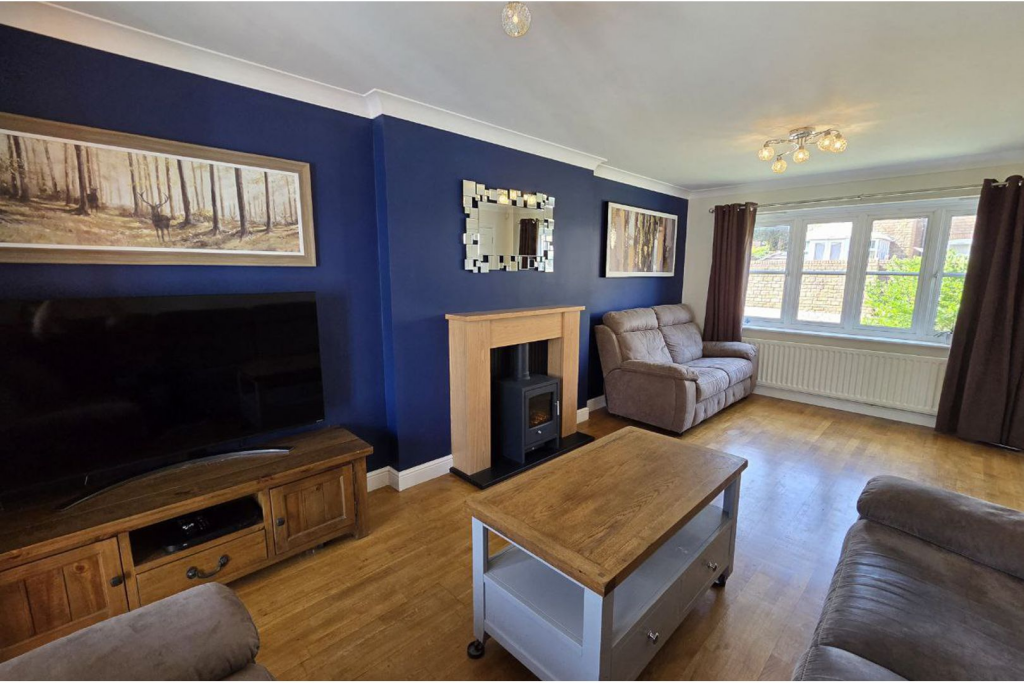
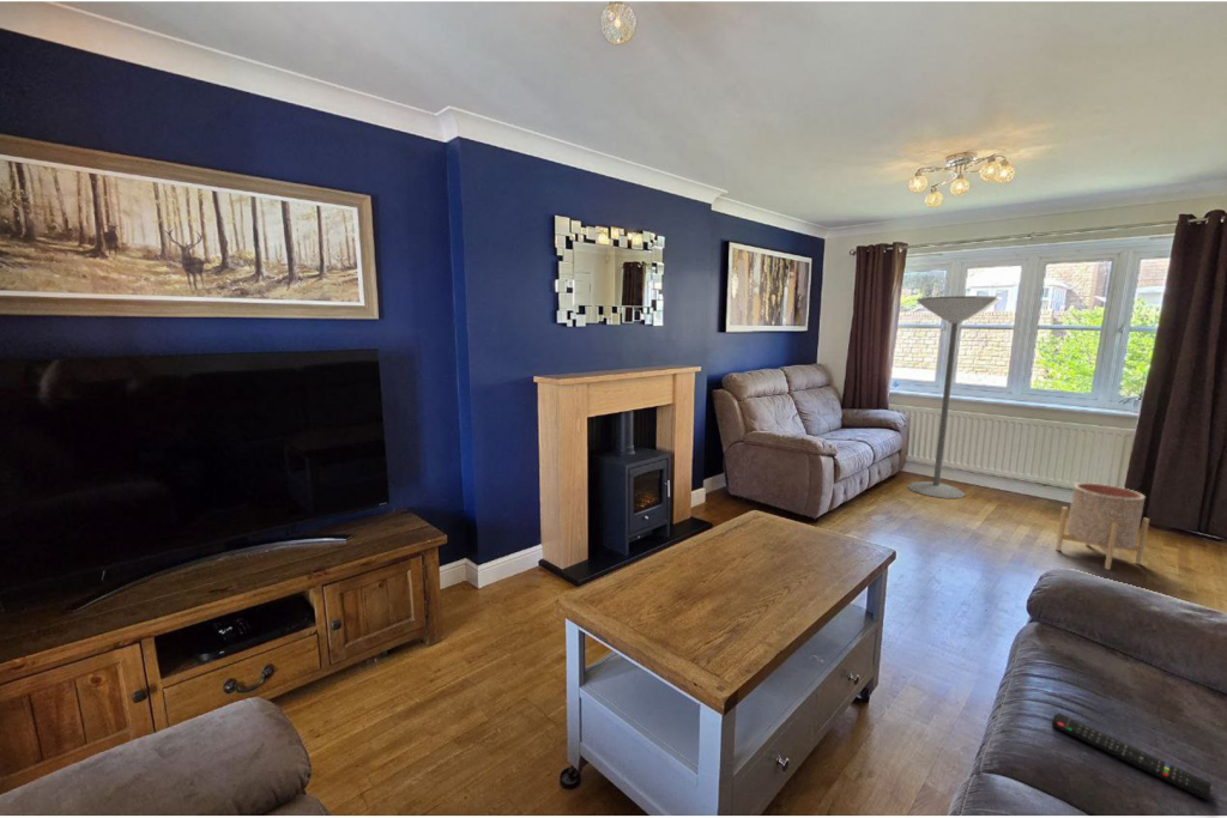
+ floor lamp (945, 396)
+ remote control (1124, 752)
+ planter (1102, 523)
